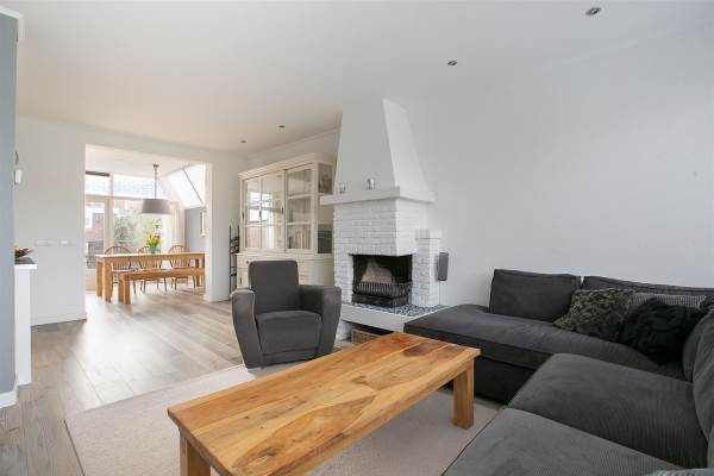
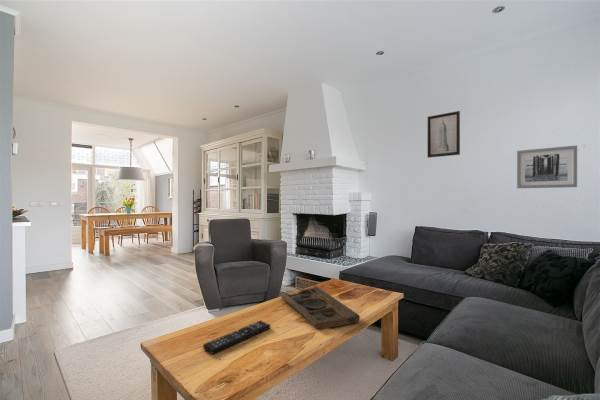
+ wall art (545, 168)
+ remote control (239, 334)
+ wall art (443, 135)
+ decorative tray (316, 304)
